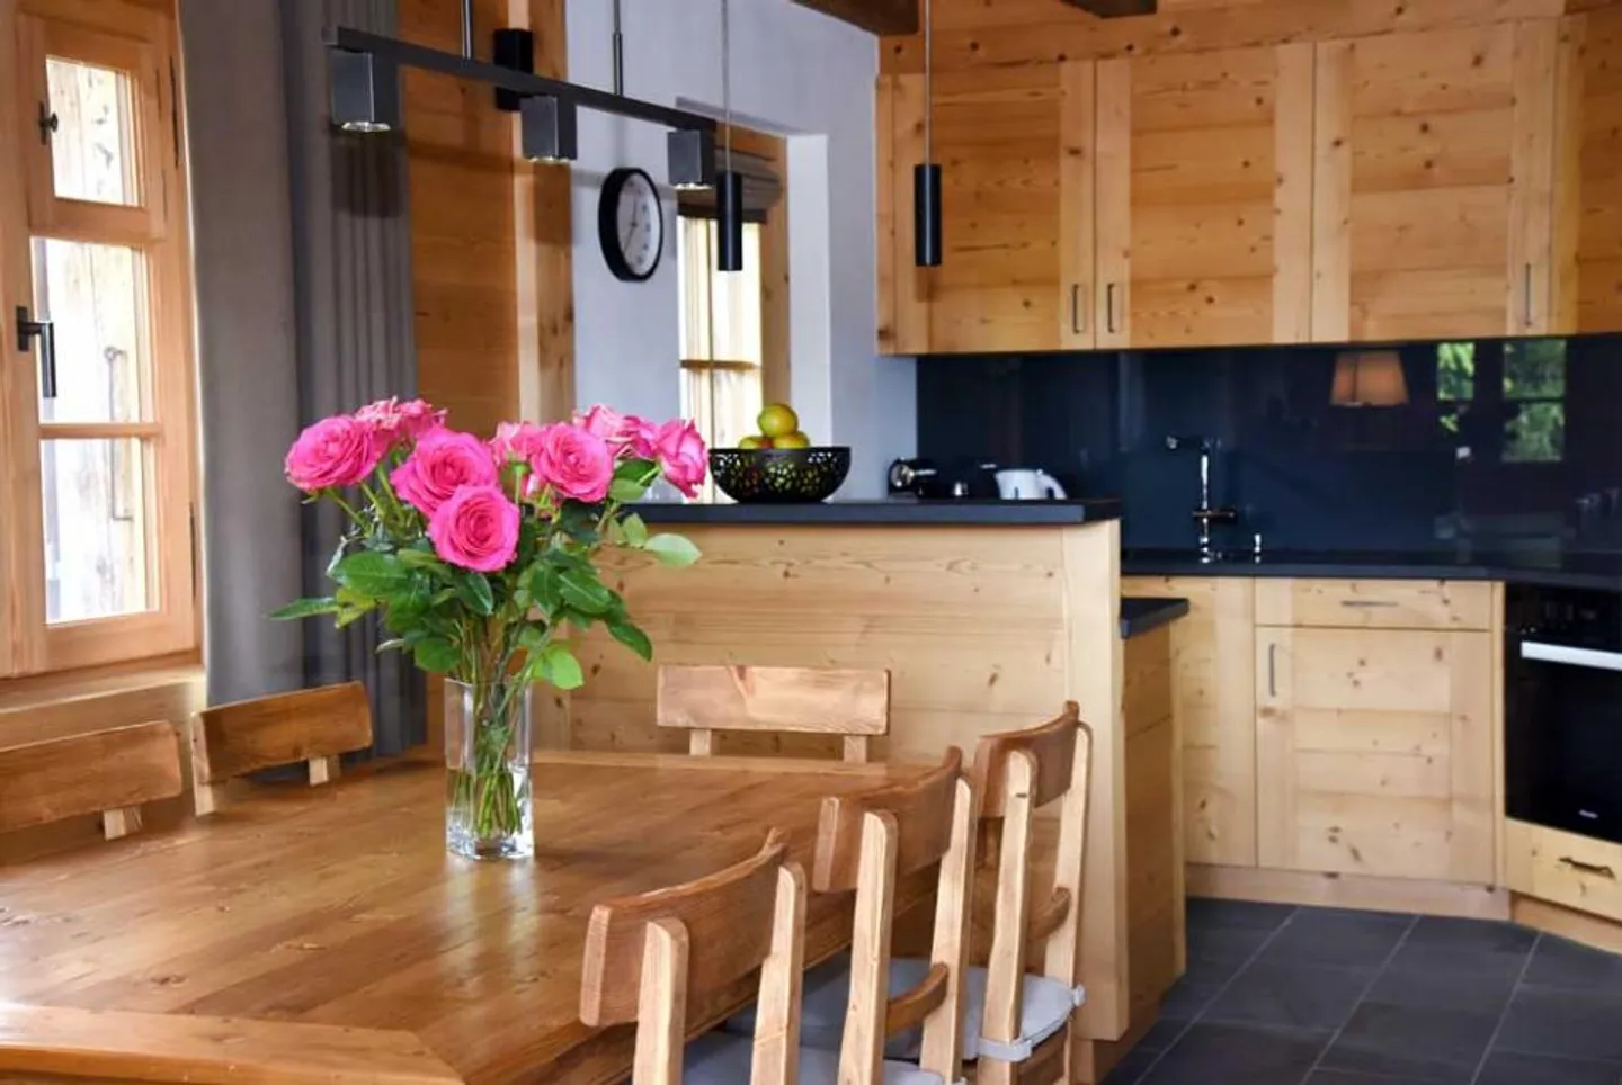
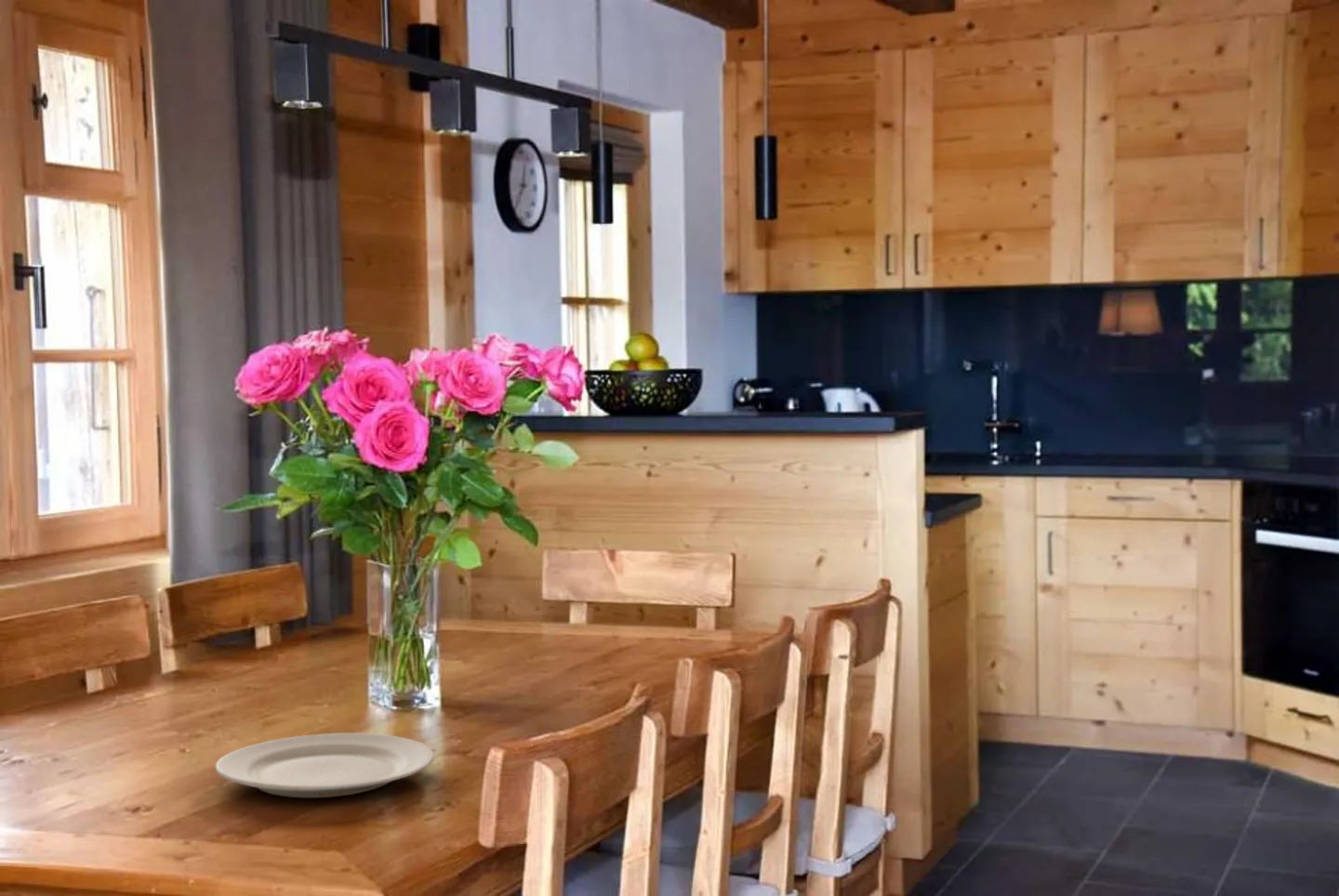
+ chinaware (326, 768)
